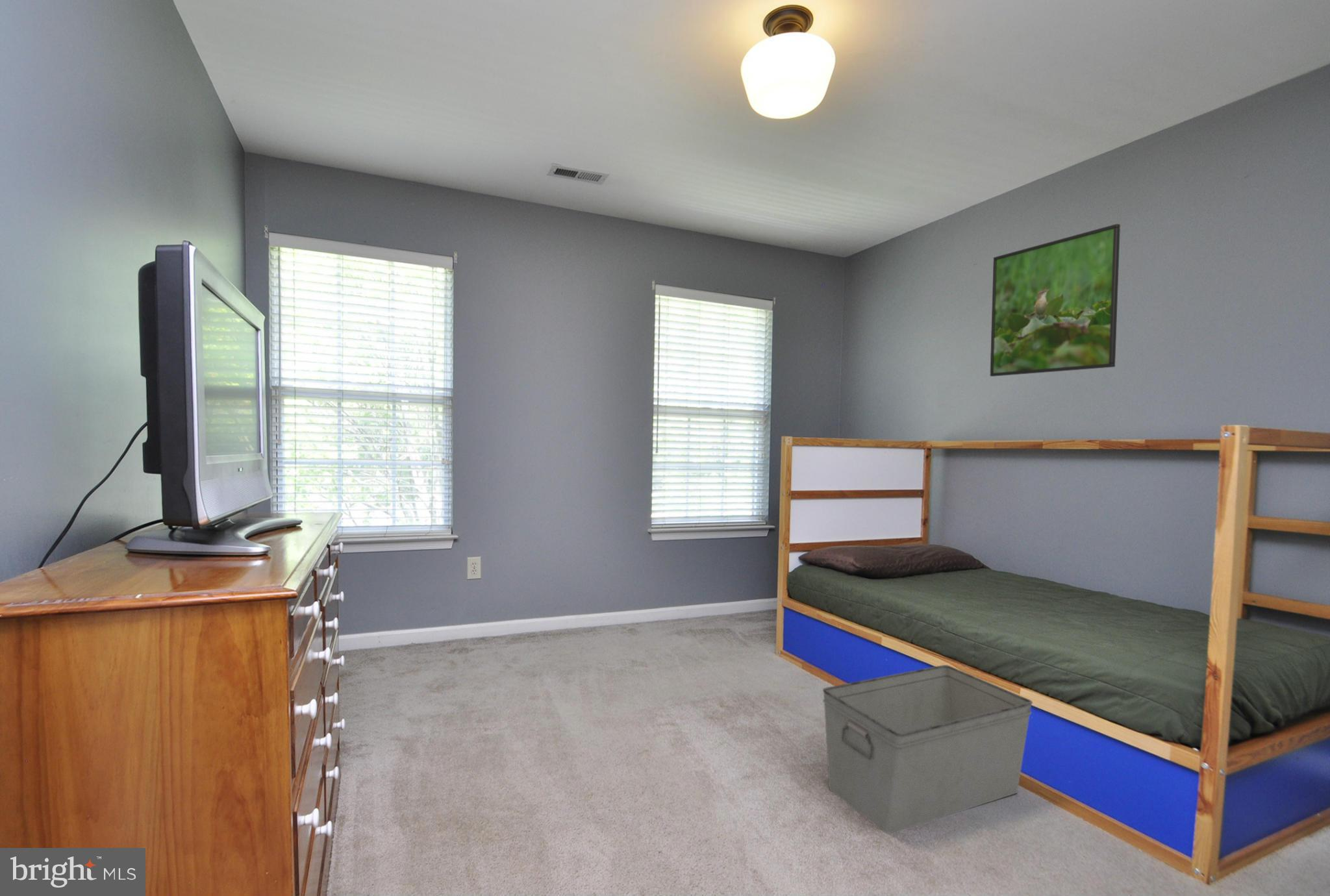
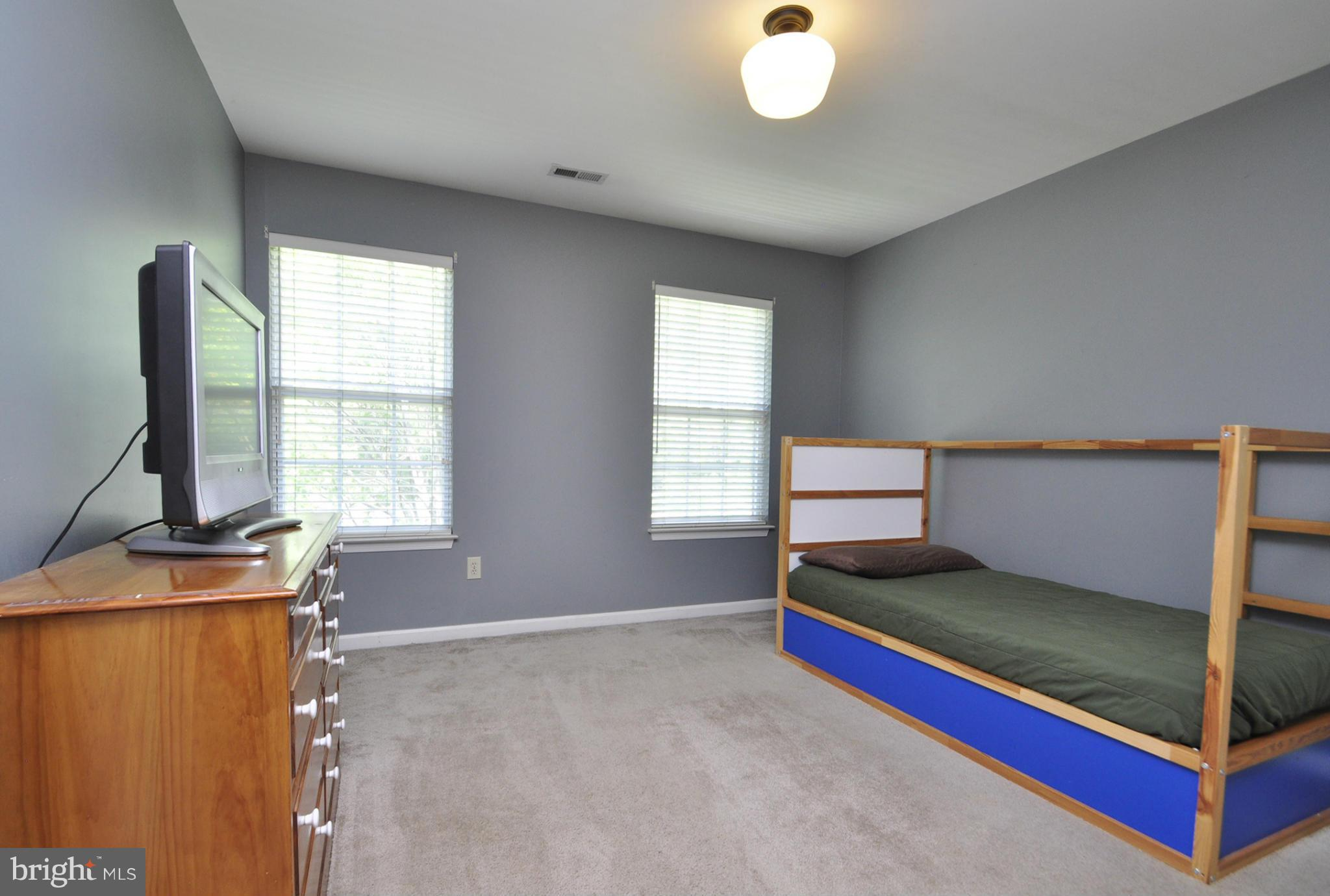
- storage bin (924, 742)
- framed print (1049, 307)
